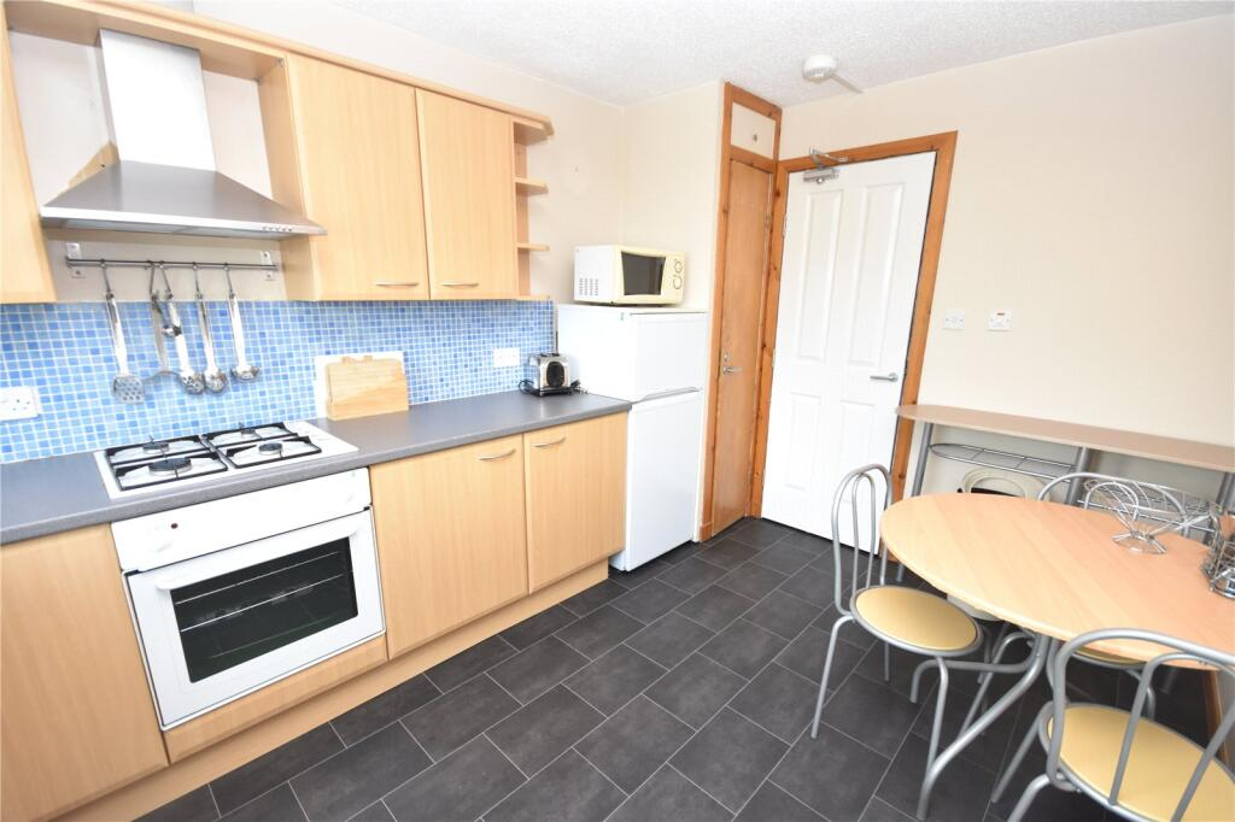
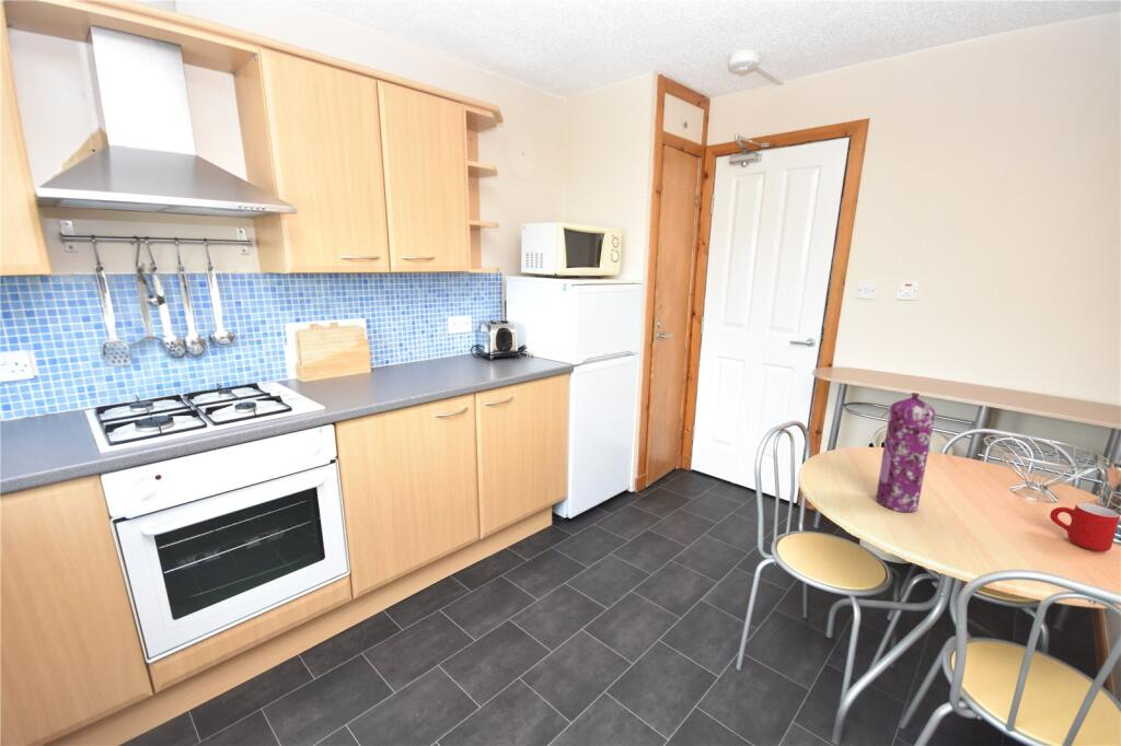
+ gas cylinder (905, 450)
+ mug (1080, 524)
